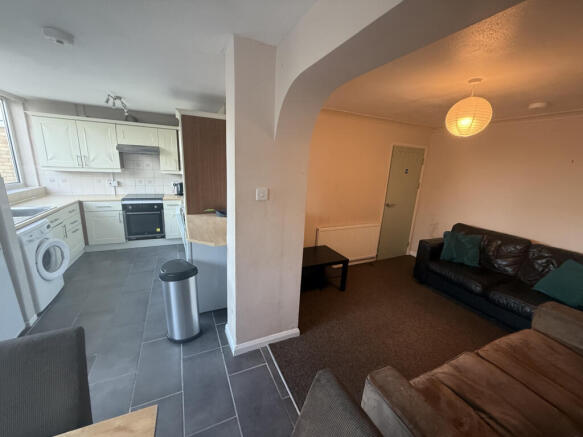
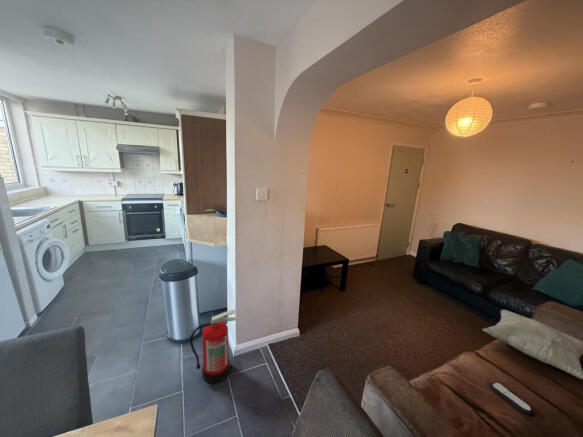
+ fire extinguisher (216, 344)
+ remote control (510, 397)
+ decorative pillow (535, 338)
